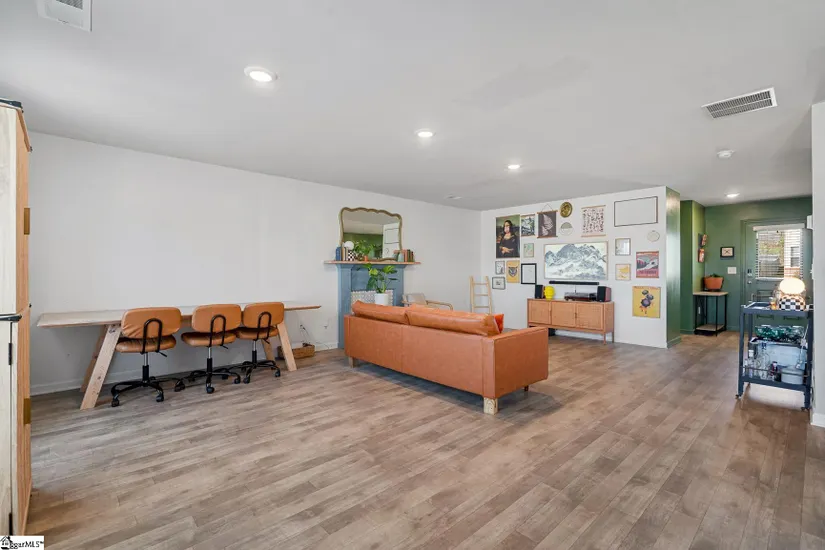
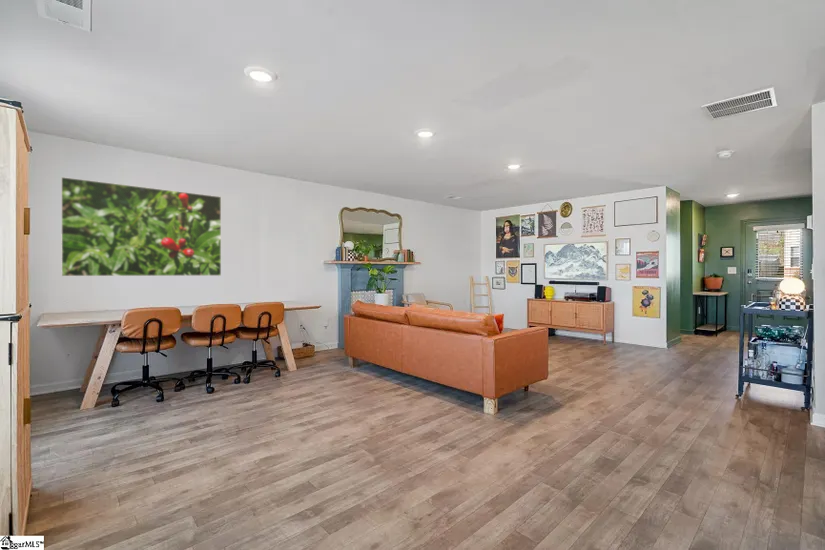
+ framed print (150, 232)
